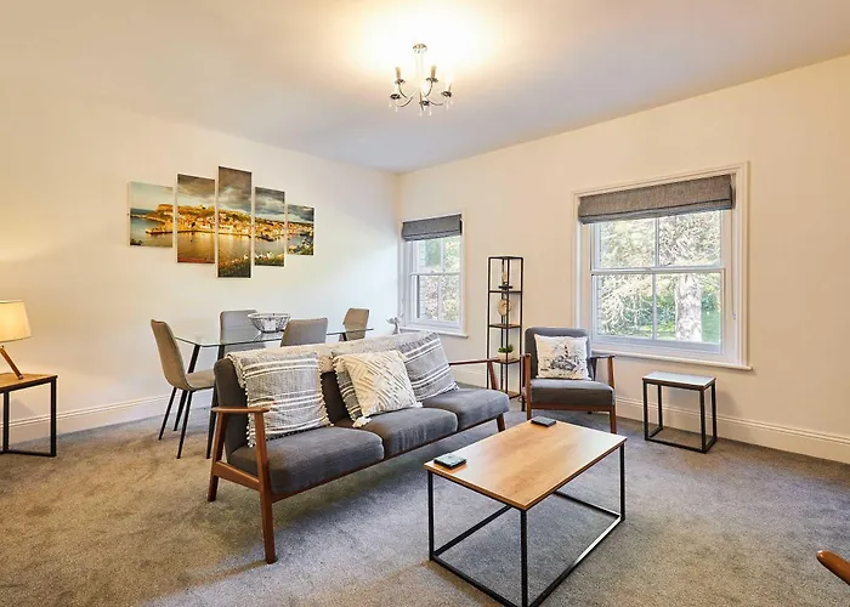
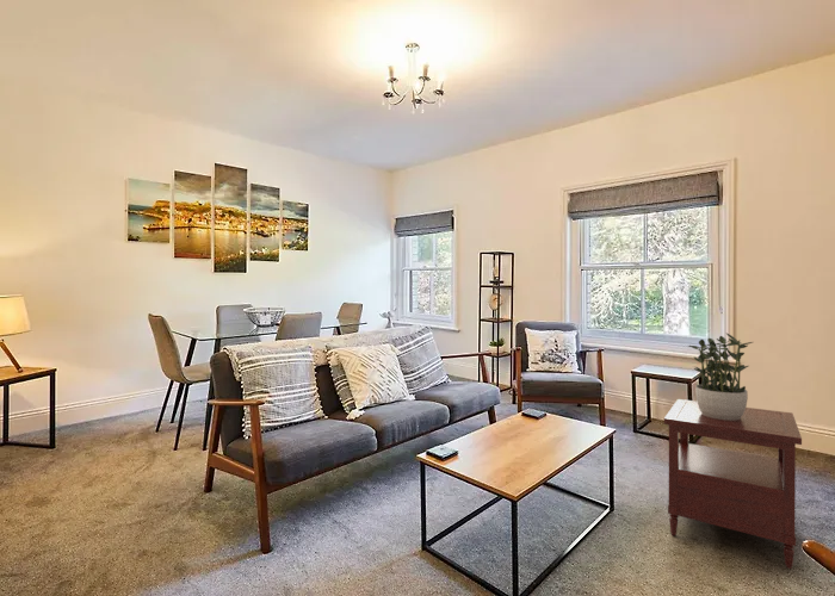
+ side table (729, 472)
+ potted plant (718, 373)
